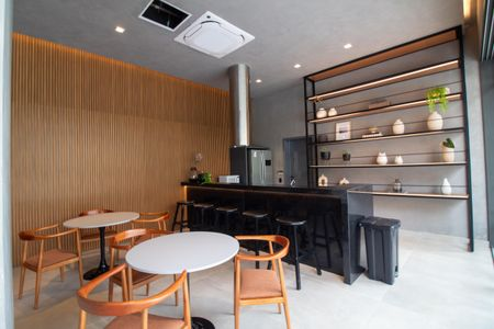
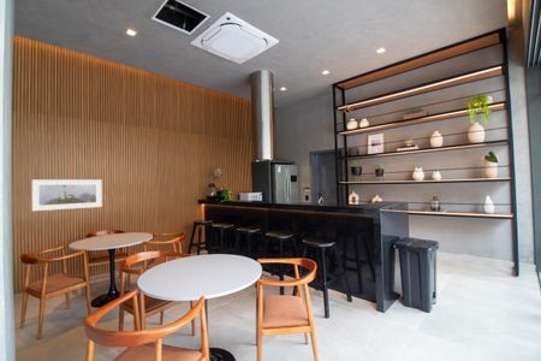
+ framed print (69, 194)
